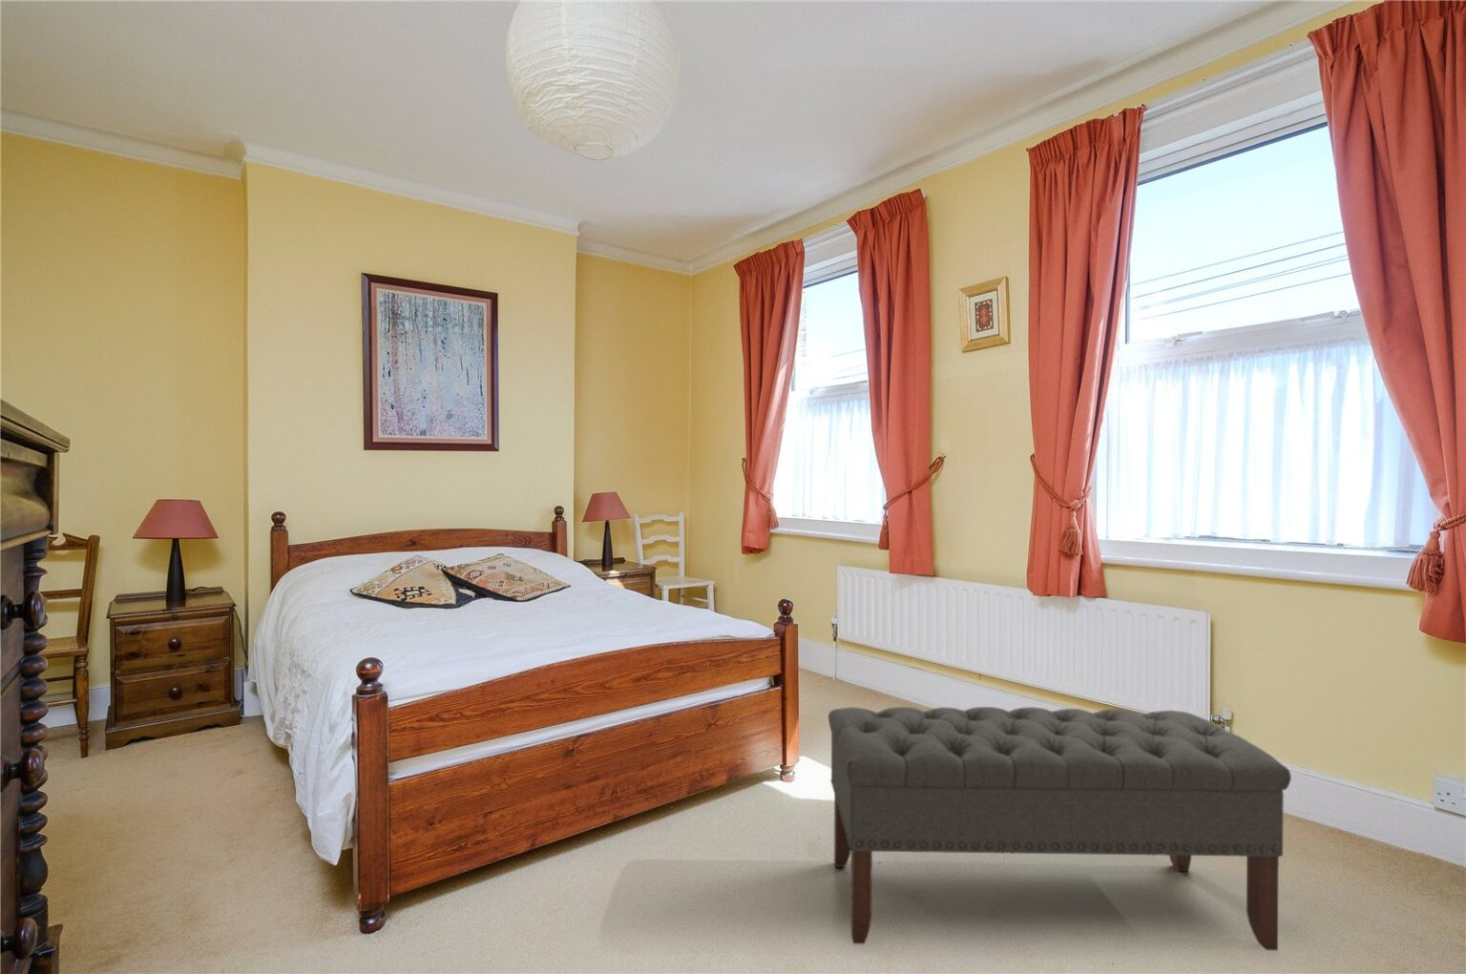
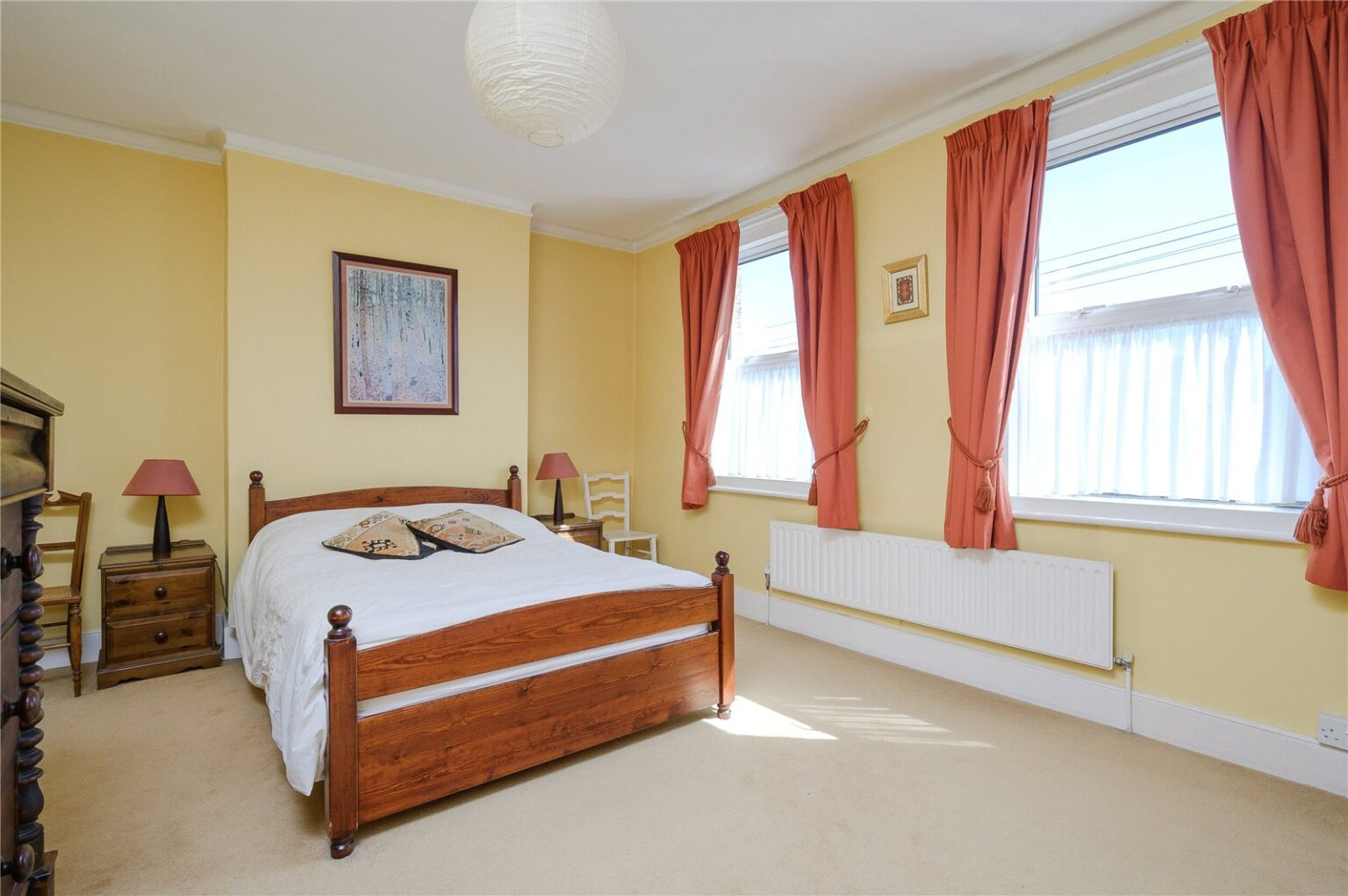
- bench (1033, 813)
